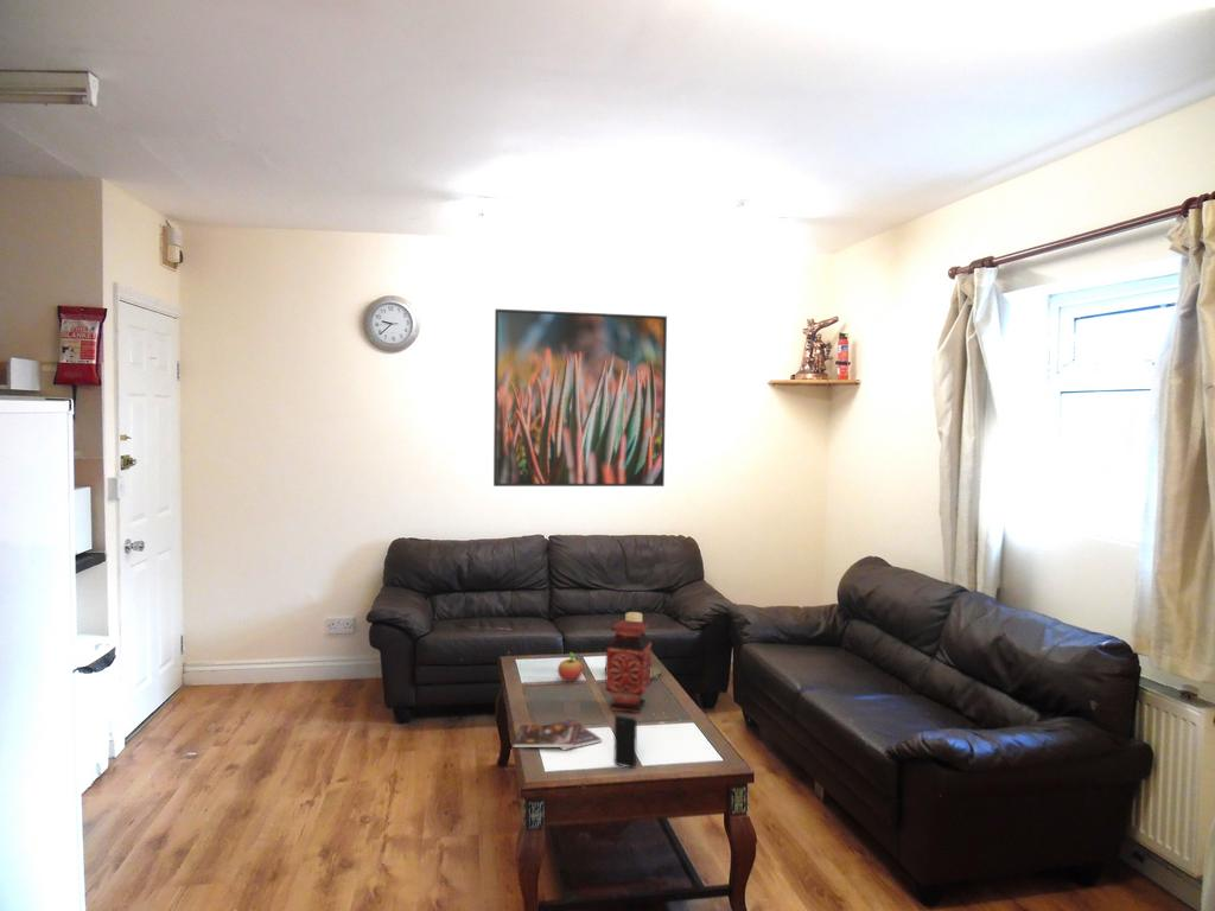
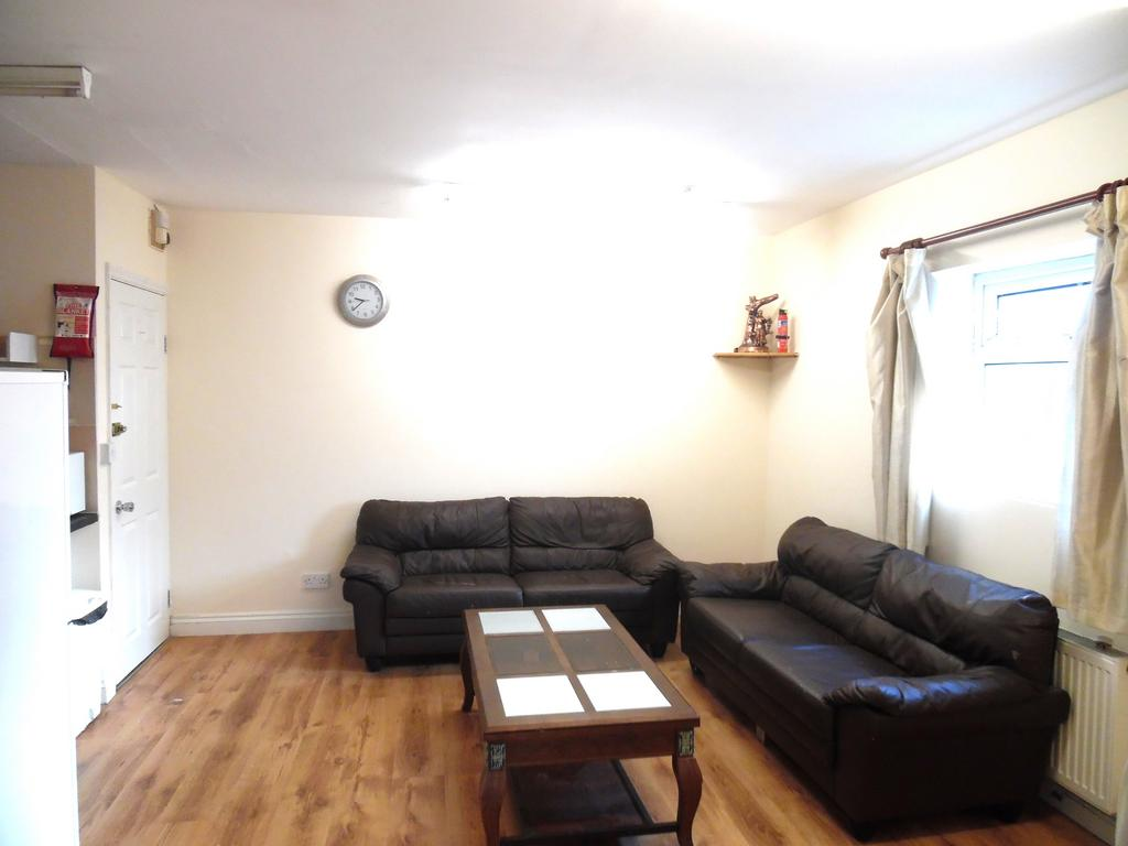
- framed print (581, 400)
- vase (629, 665)
- candle holder (632, 620)
- fruit (570, 667)
- smartphone (624, 741)
- booklet (559, 731)
